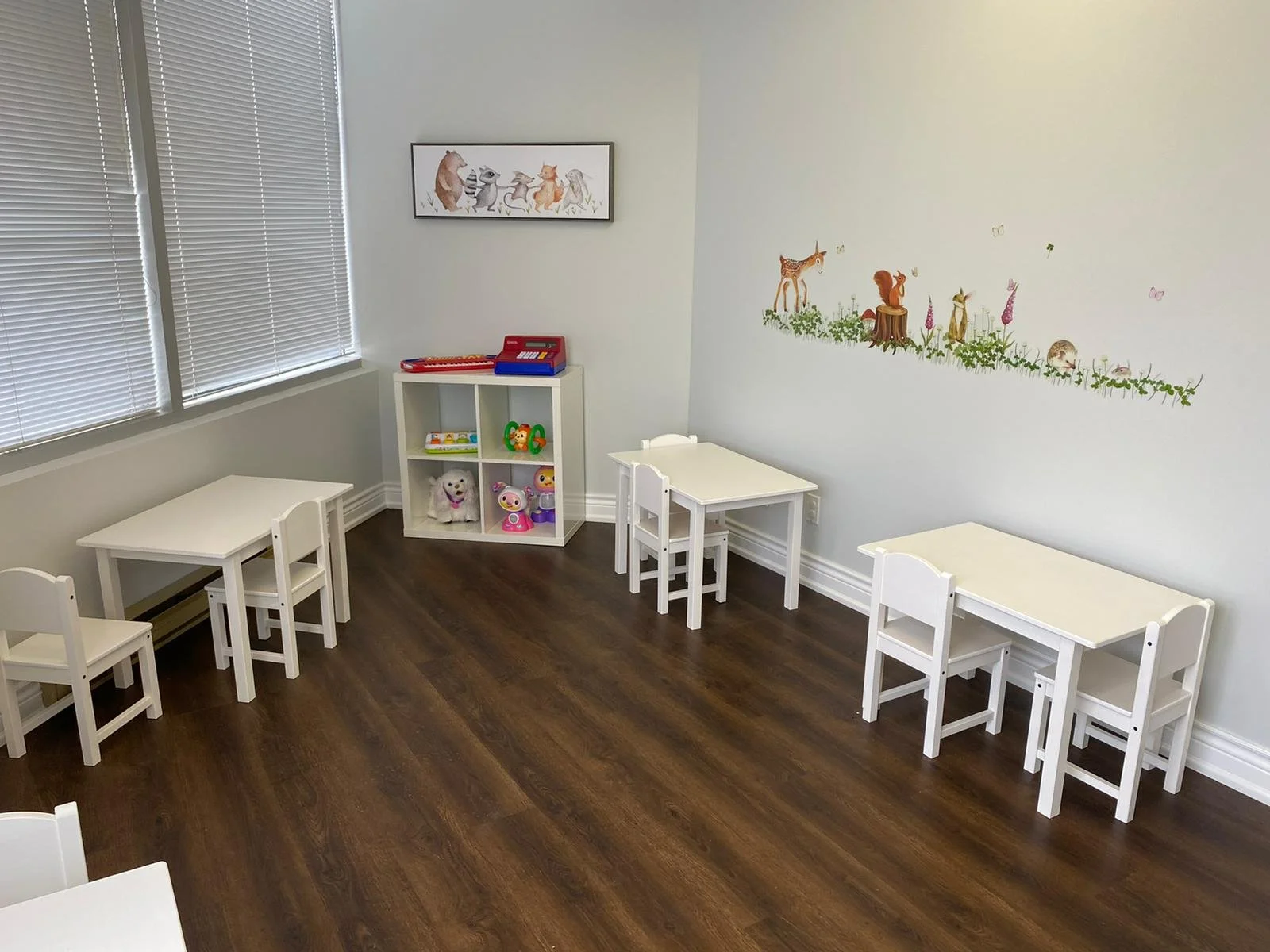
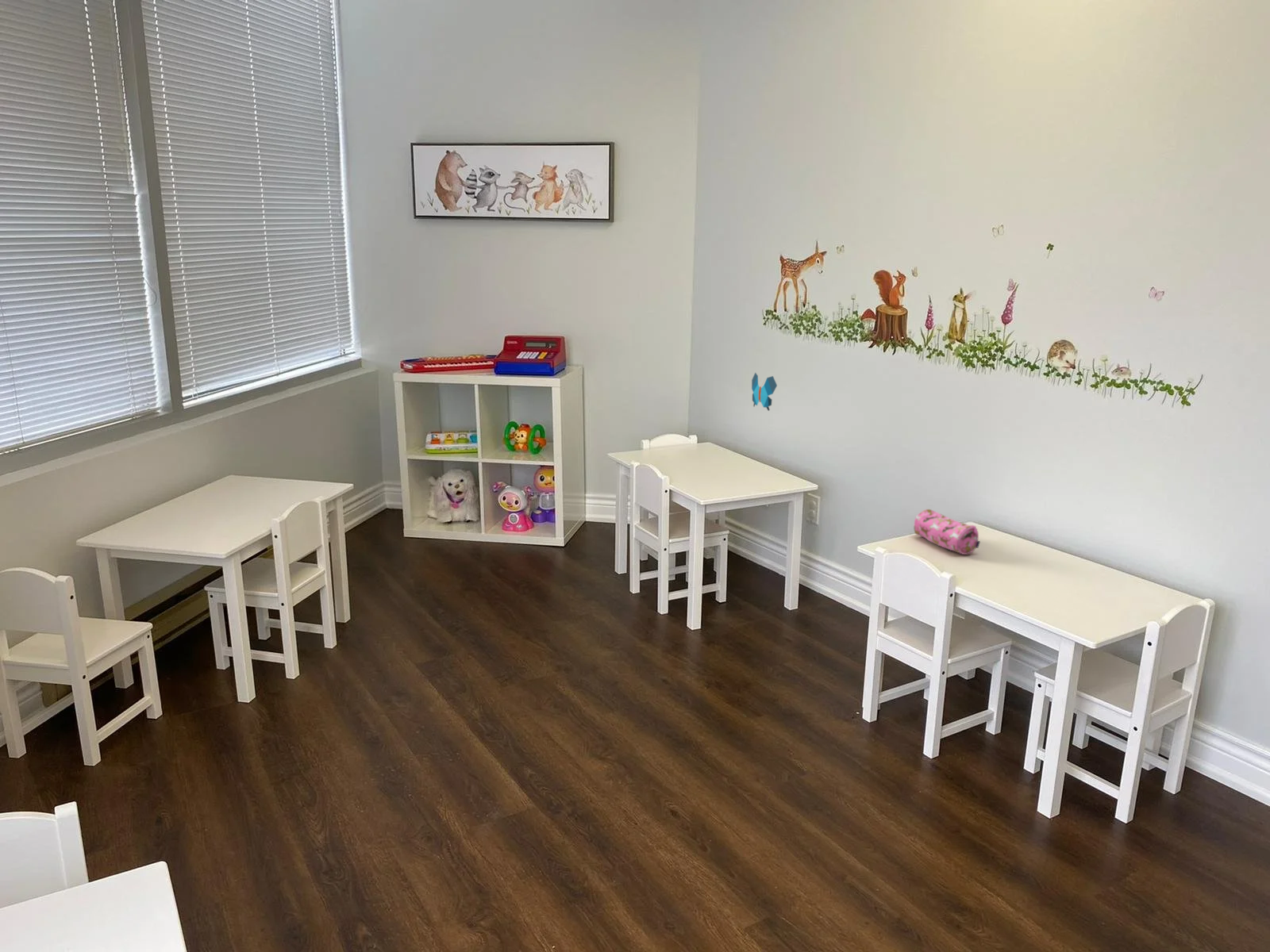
+ pencil case (945, 531)
+ decorative butterfly (761, 391)
